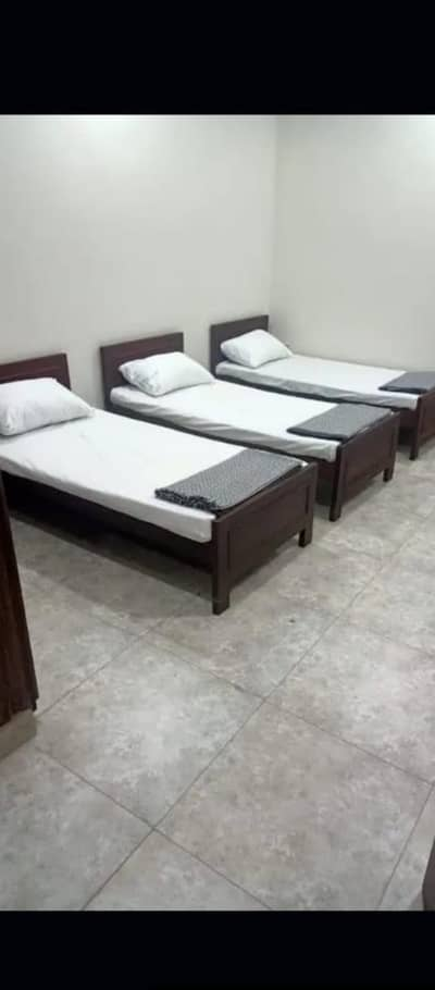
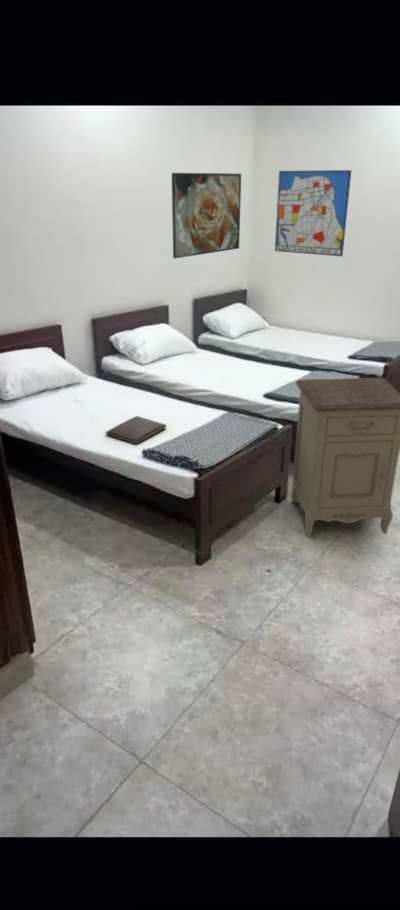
+ nightstand (346, 459)
+ wall art (310, 213)
+ book (136, 429)
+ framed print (208, 214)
